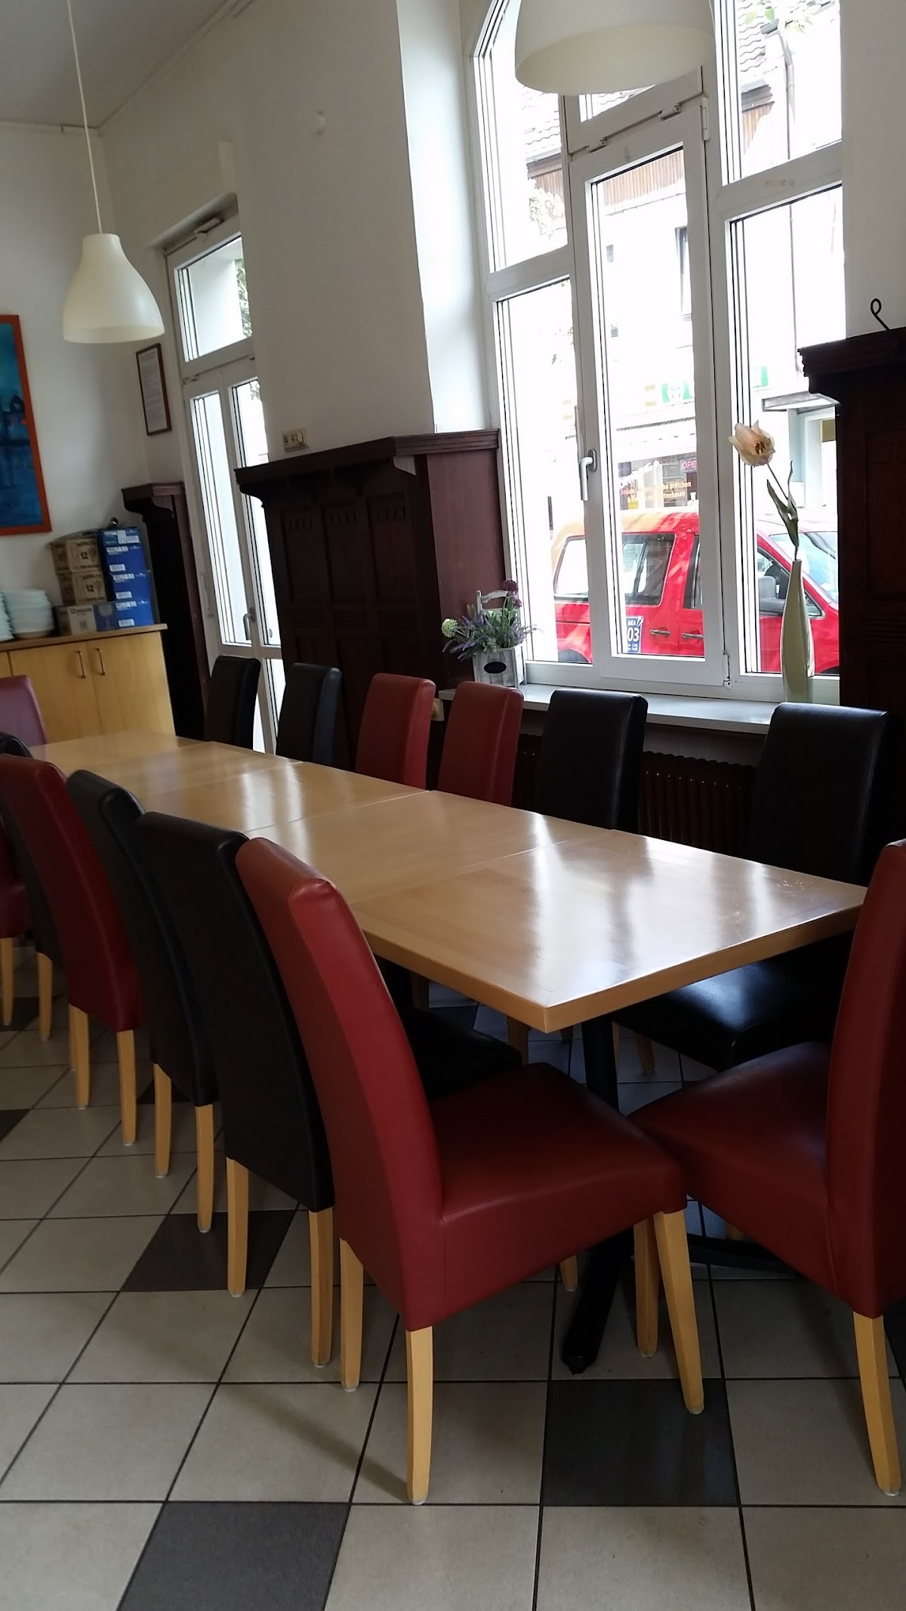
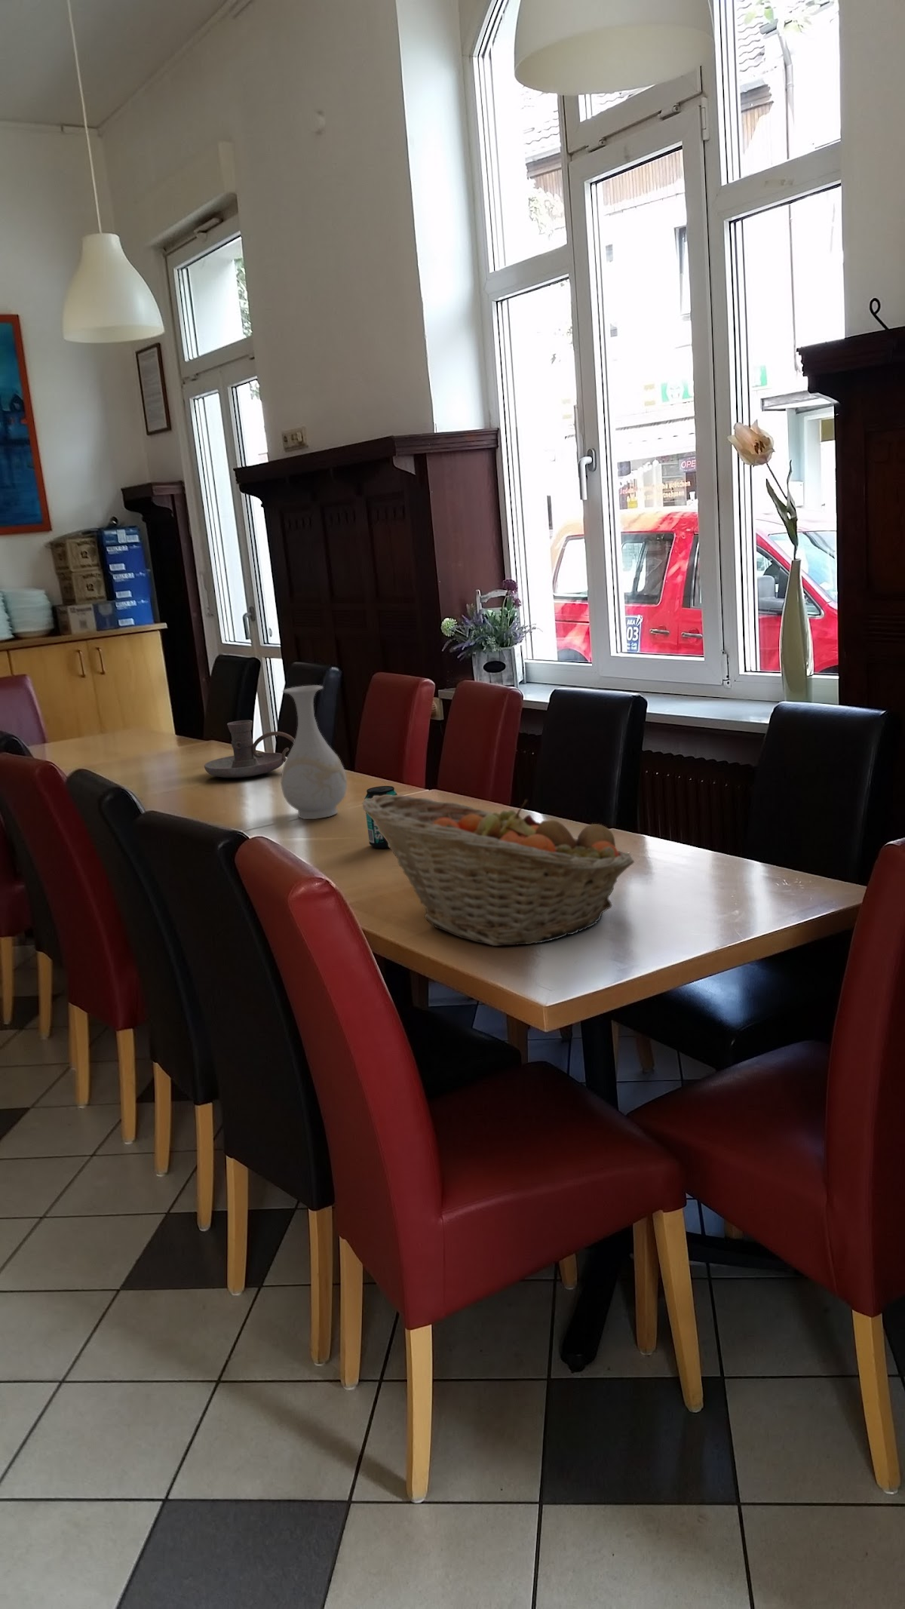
+ vase (311, 753)
+ candle holder (252, 747)
+ beverage can (381, 808)
+ fruit basket (495, 853)
